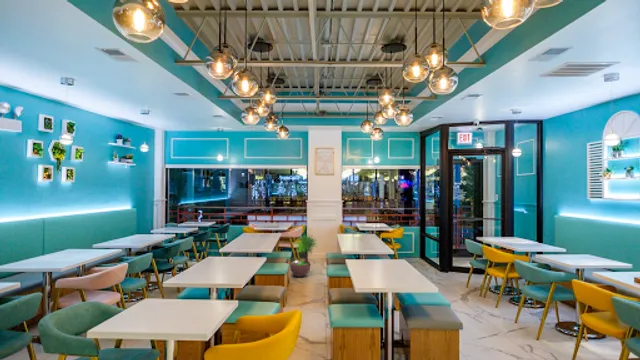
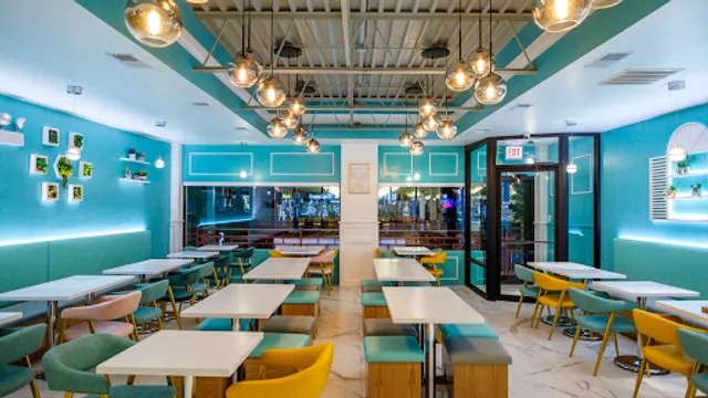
- potted tree (303, 254)
